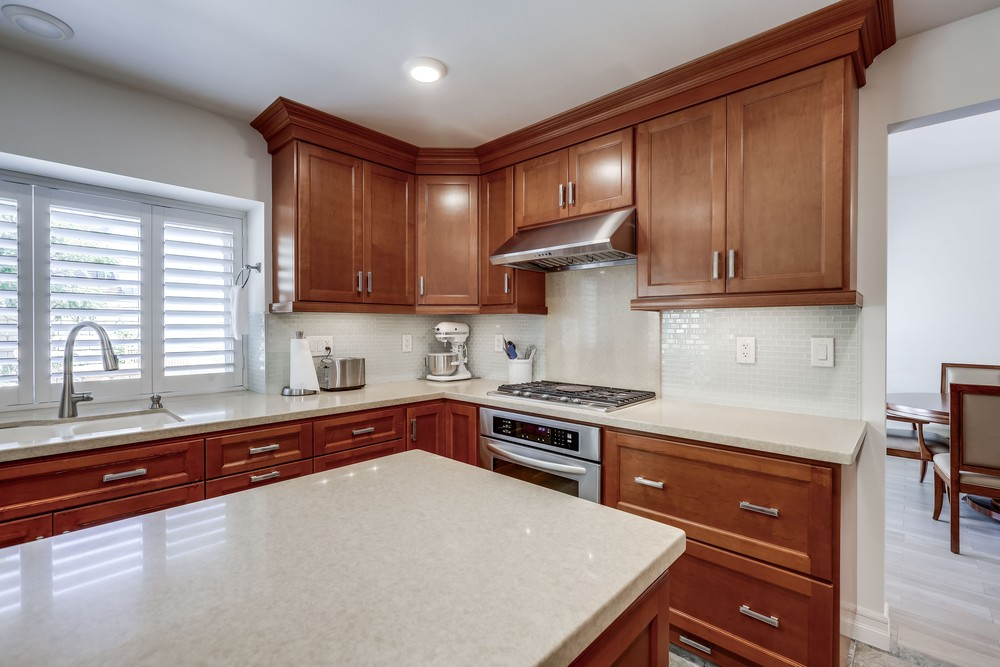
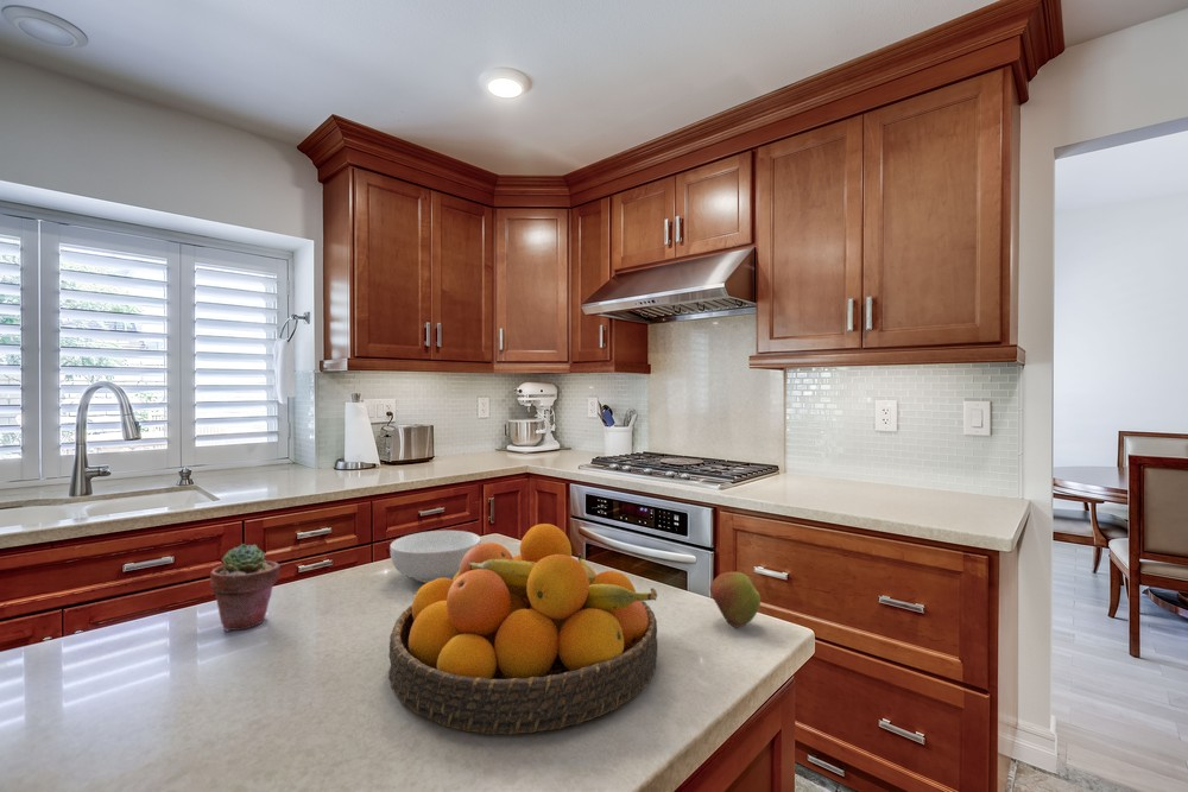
+ apple (734, 598)
+ fruit bowl (526, 598)
+ cereal bowl (436, 558)
+ potted succulent (245, 583)
